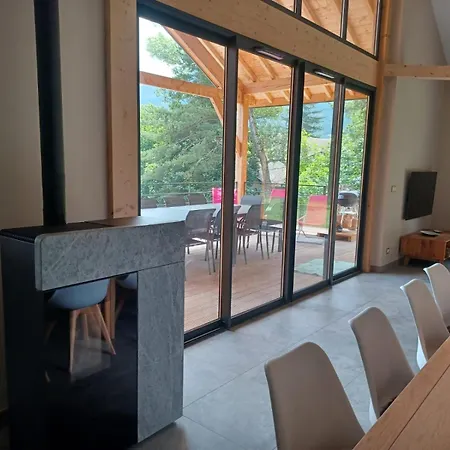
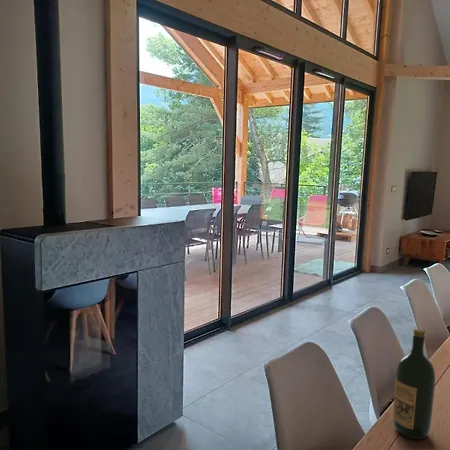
+ wine bottle (414, 381)
